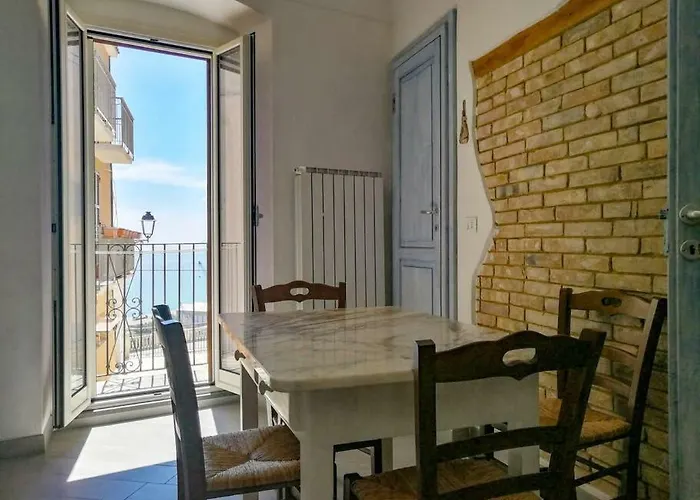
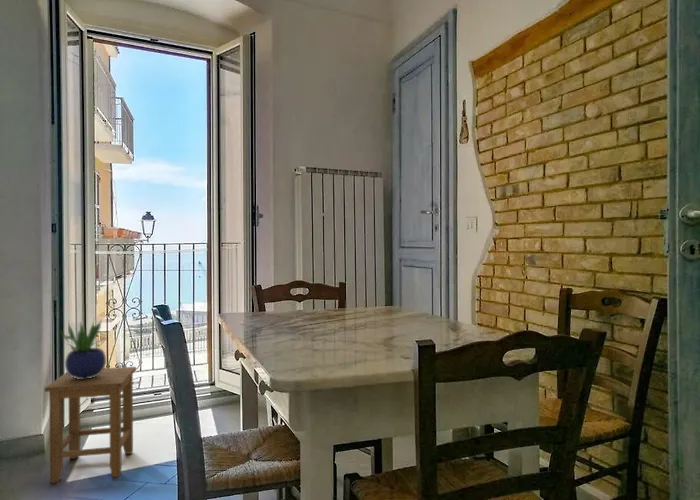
+ potted plant (83, 347)
+ stool (94, 429)
